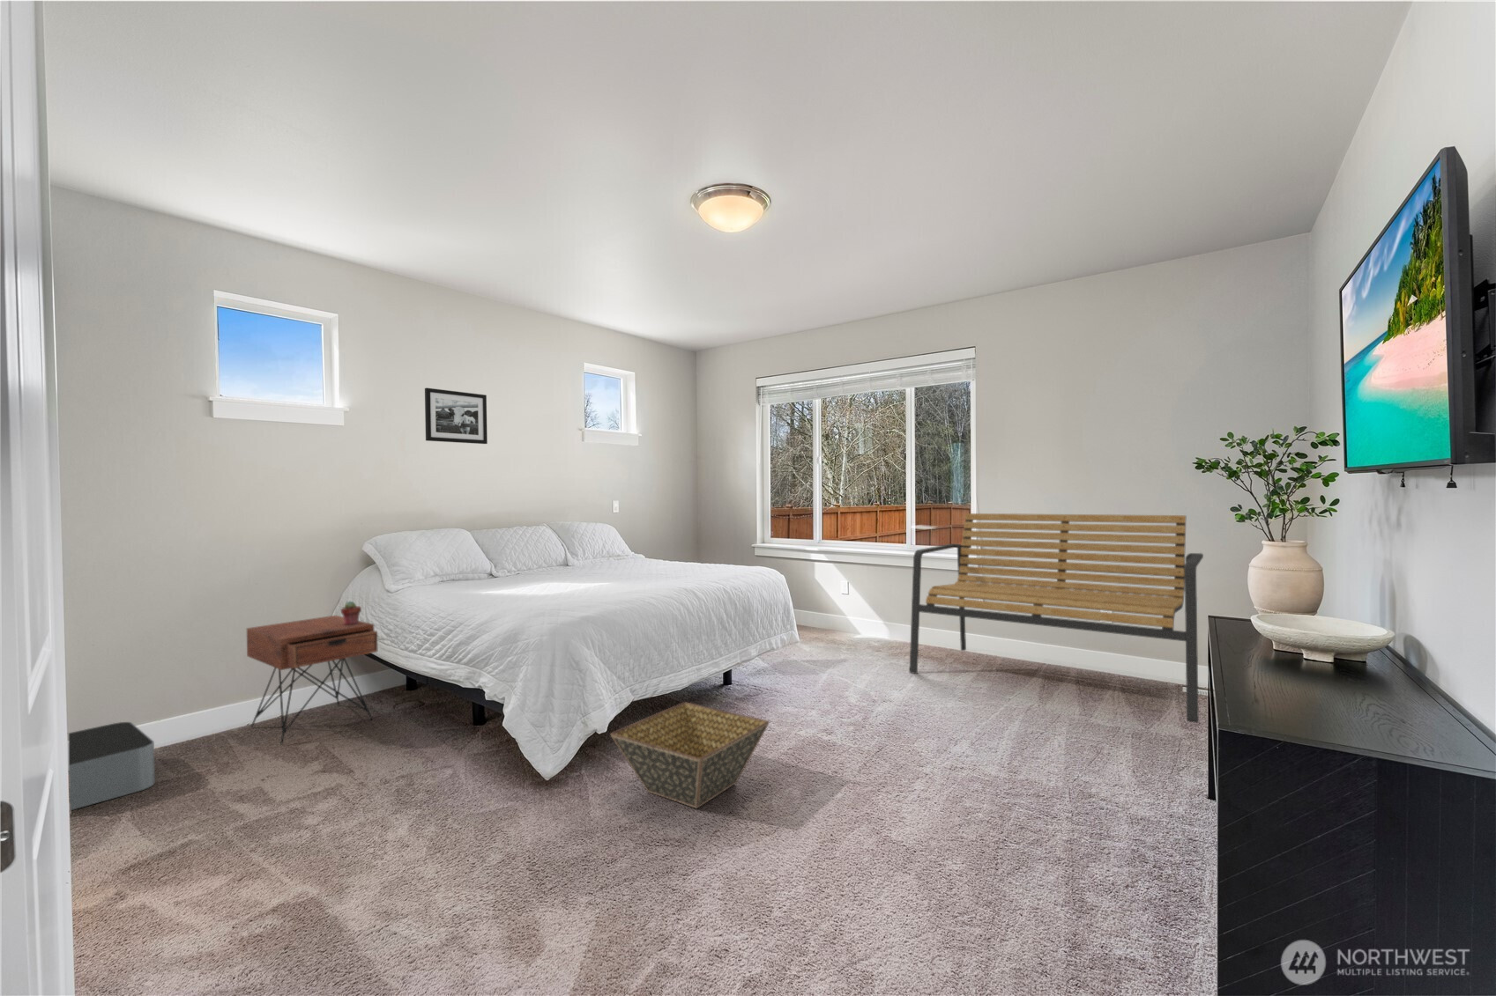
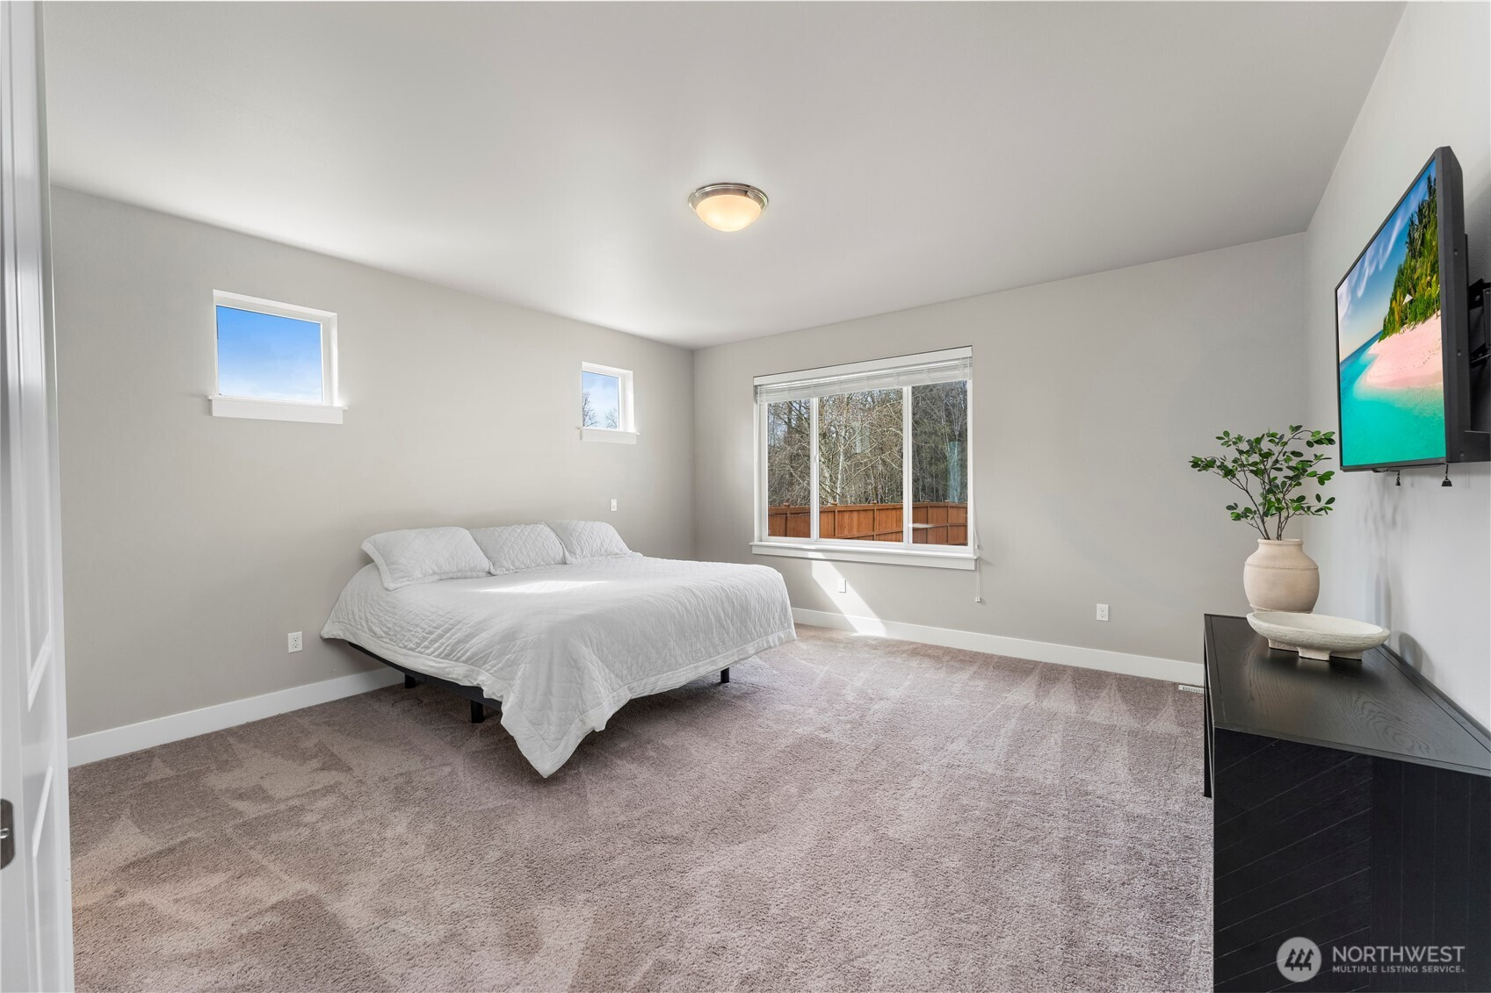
- bench (1052, 597)
- storage bin (89, 765)
- basket (691, 757)
- potted succulent (350, 611)
- nightstand (314, 676)
- picture frame (457, 417)
